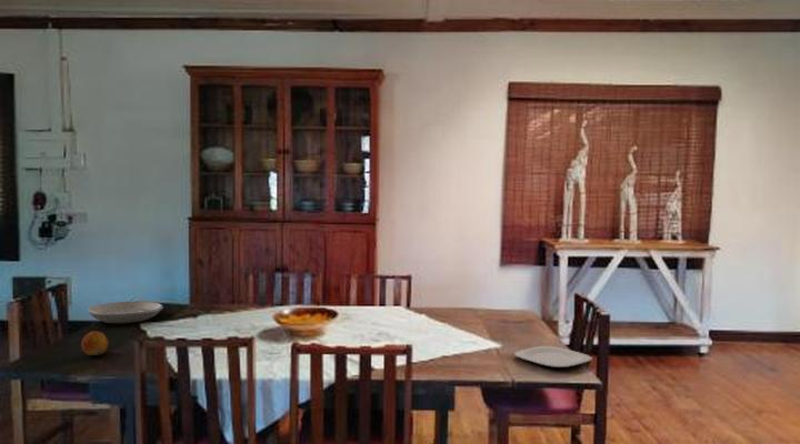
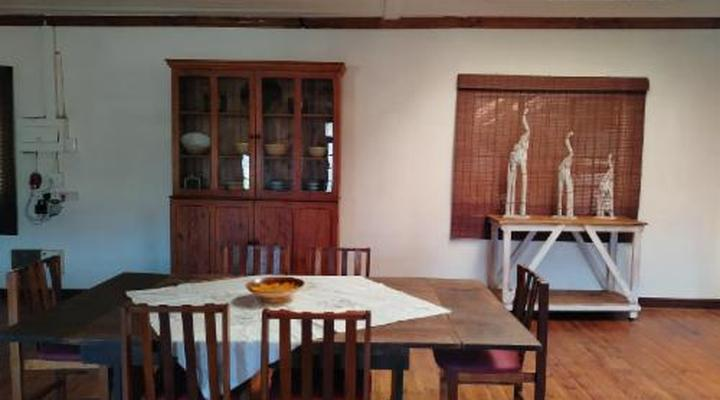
- fruit (94, 342)
- plate (126, 312)
- plate (552, 357)
